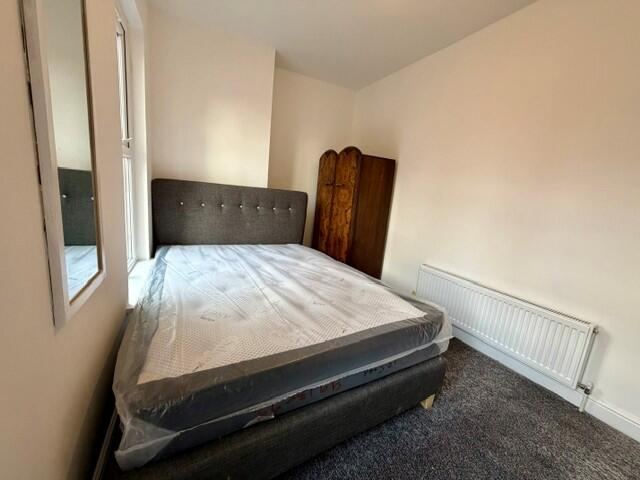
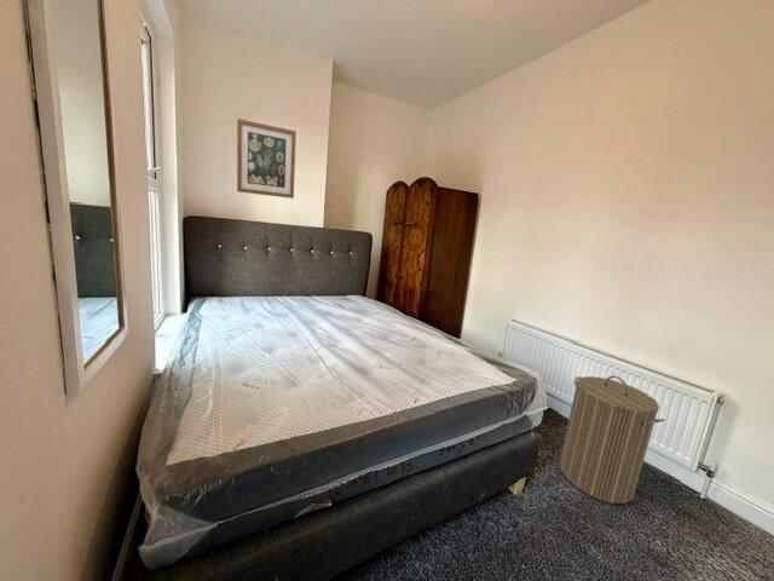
+ wall art (266, 160)
+ laundry hamper (606, 428)
